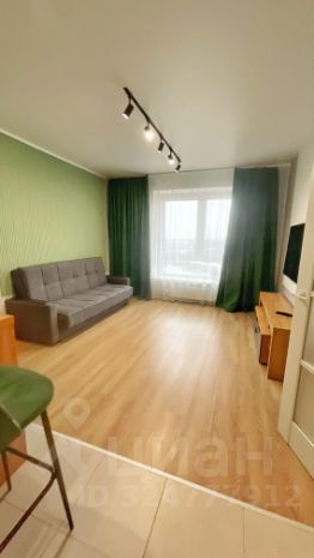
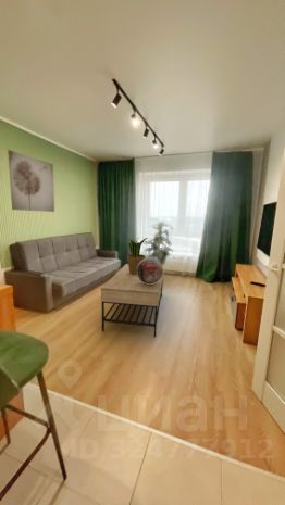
+ indoor plant (157, 249)
+ decorative sphere (149, 270)
+ coffee table (137, 292)
+ wall art (34, 185)
+ potted plant (137, 254)
